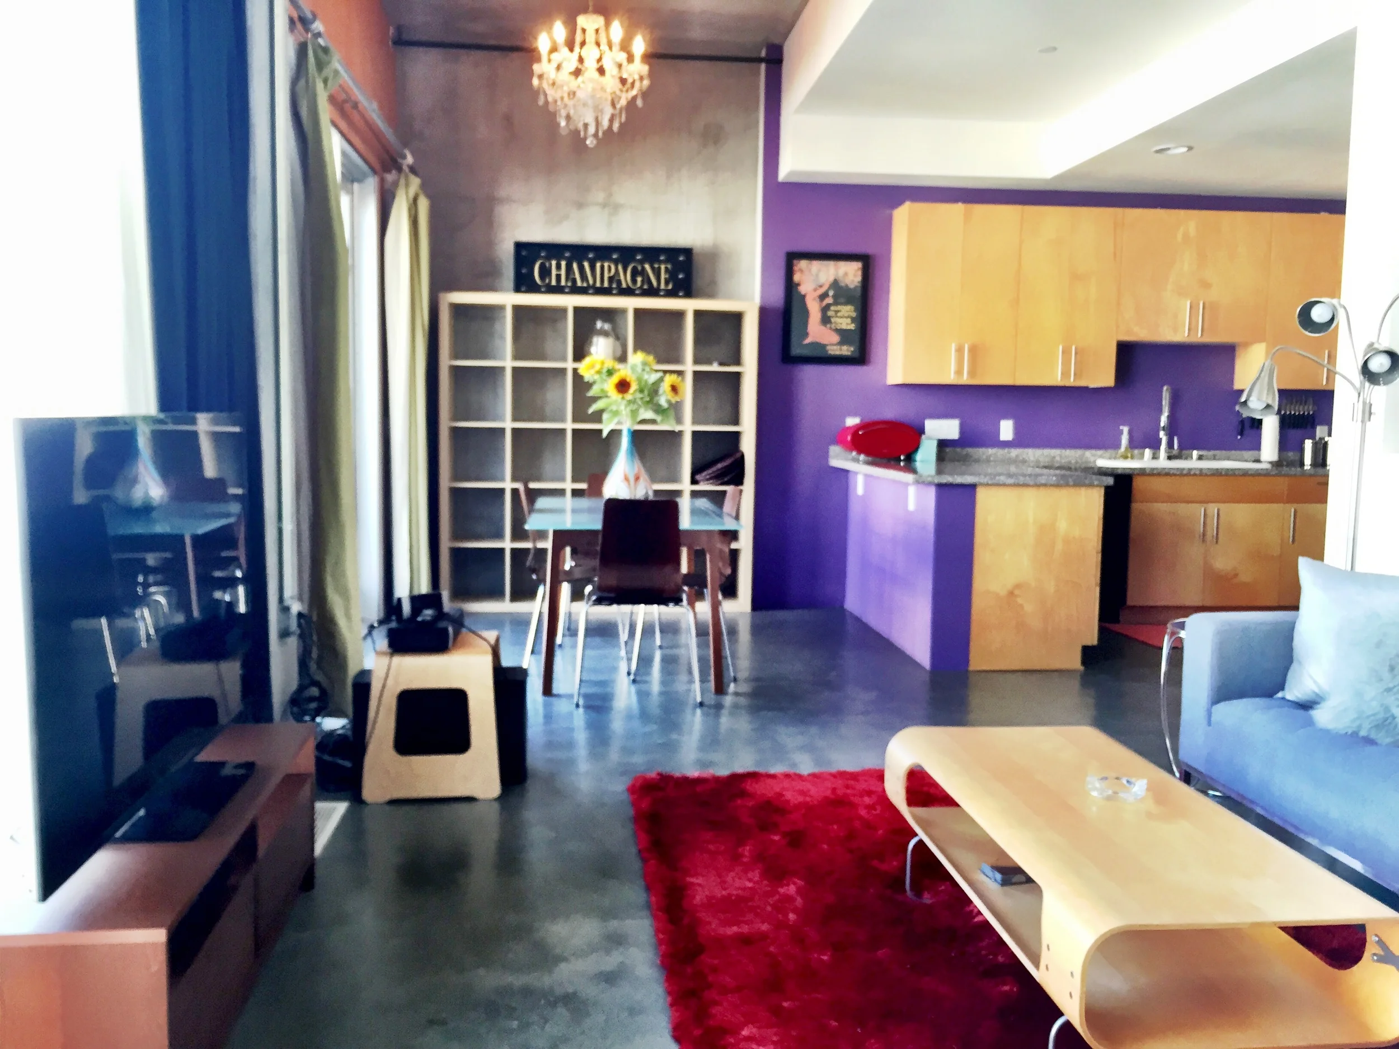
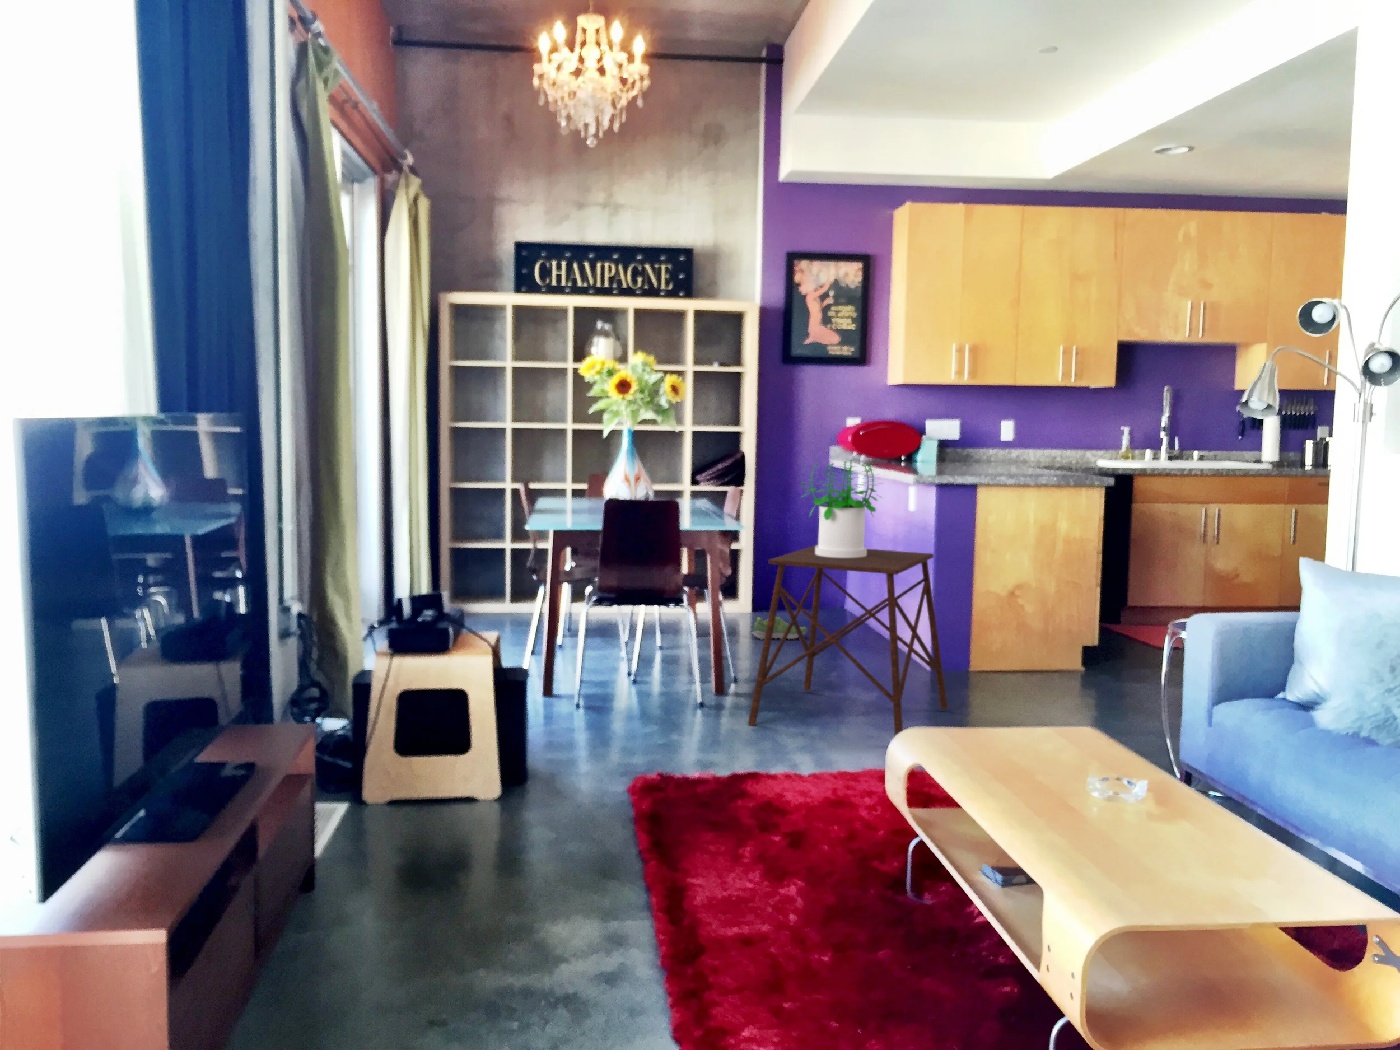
+ side table (849, 633)
+ shoe (779, 626)
+ potted plant (844, 506)
